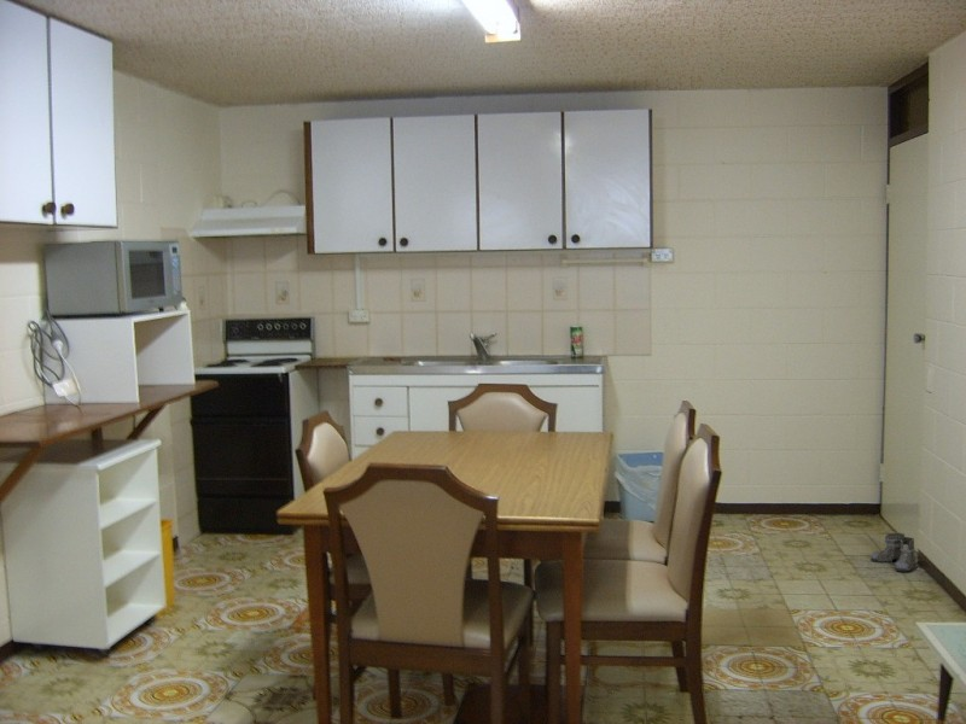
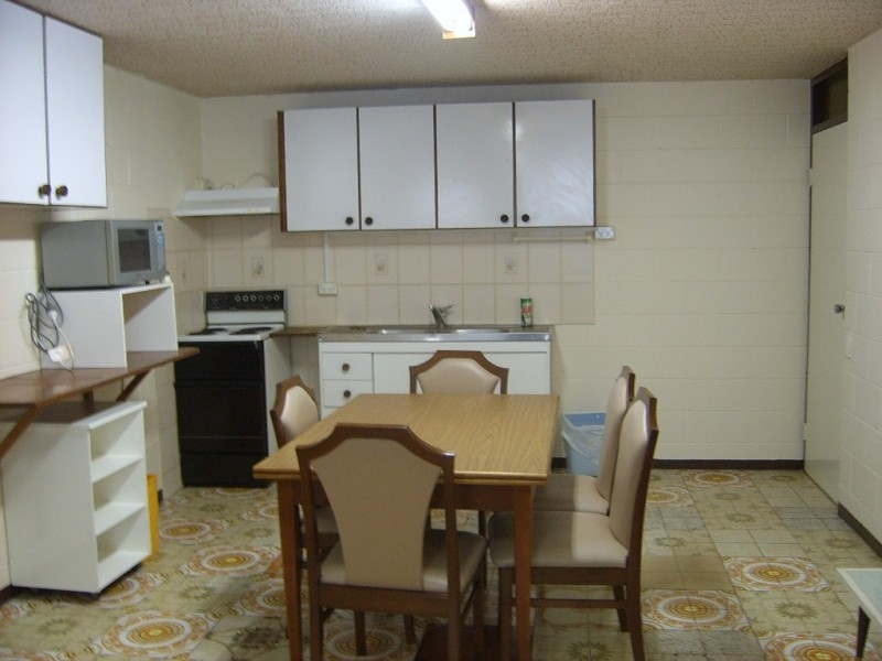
- boots (895, 549)
